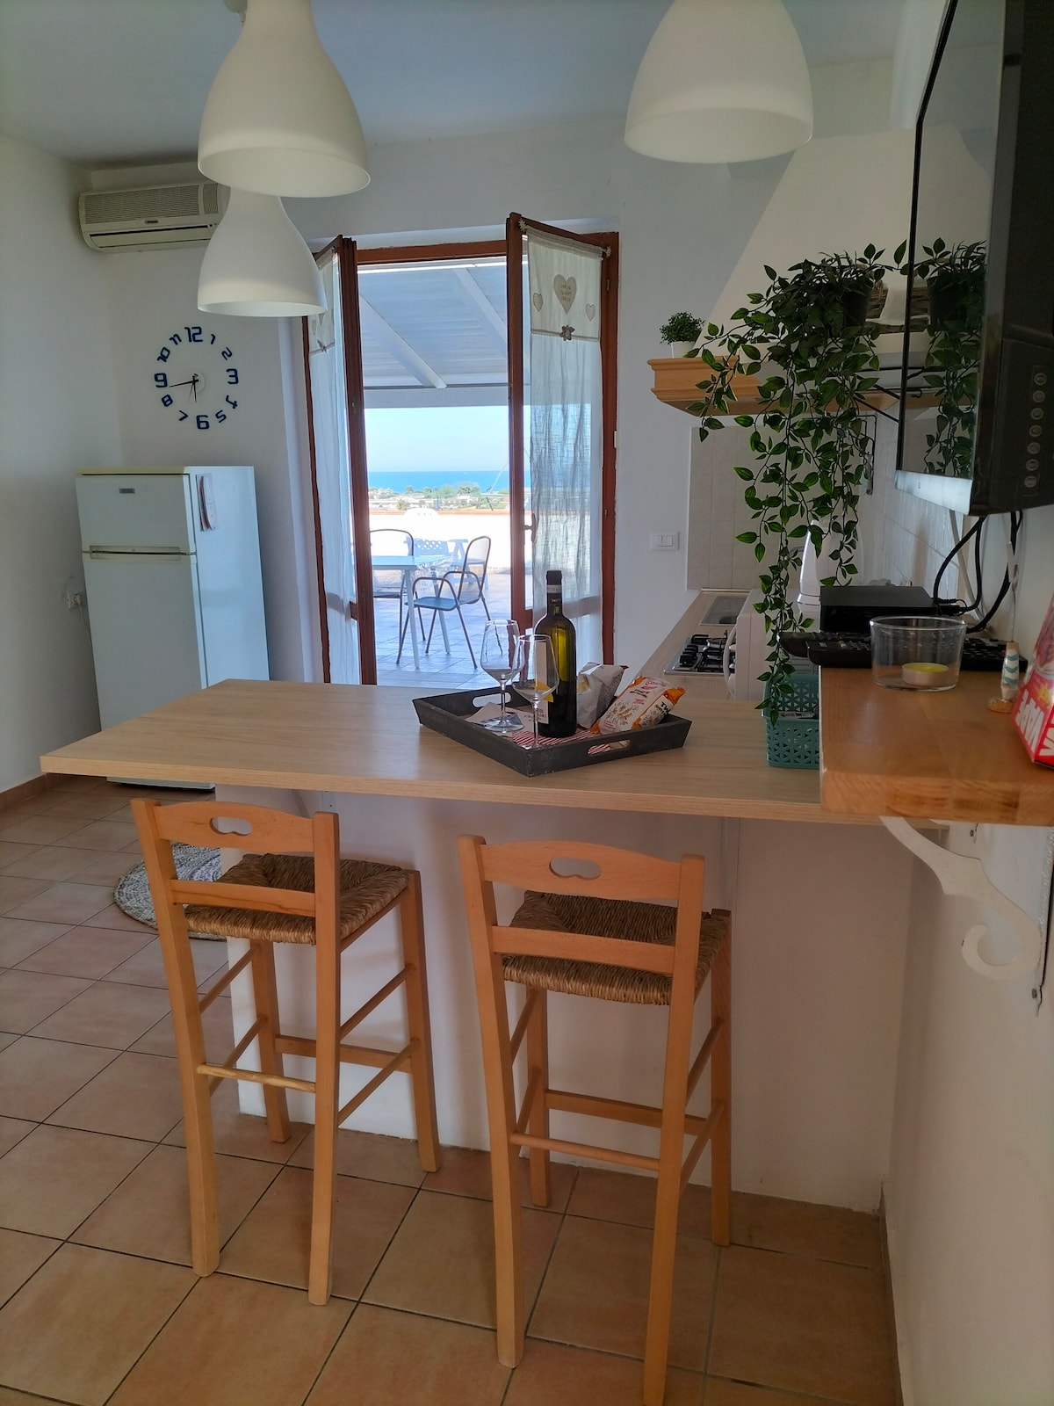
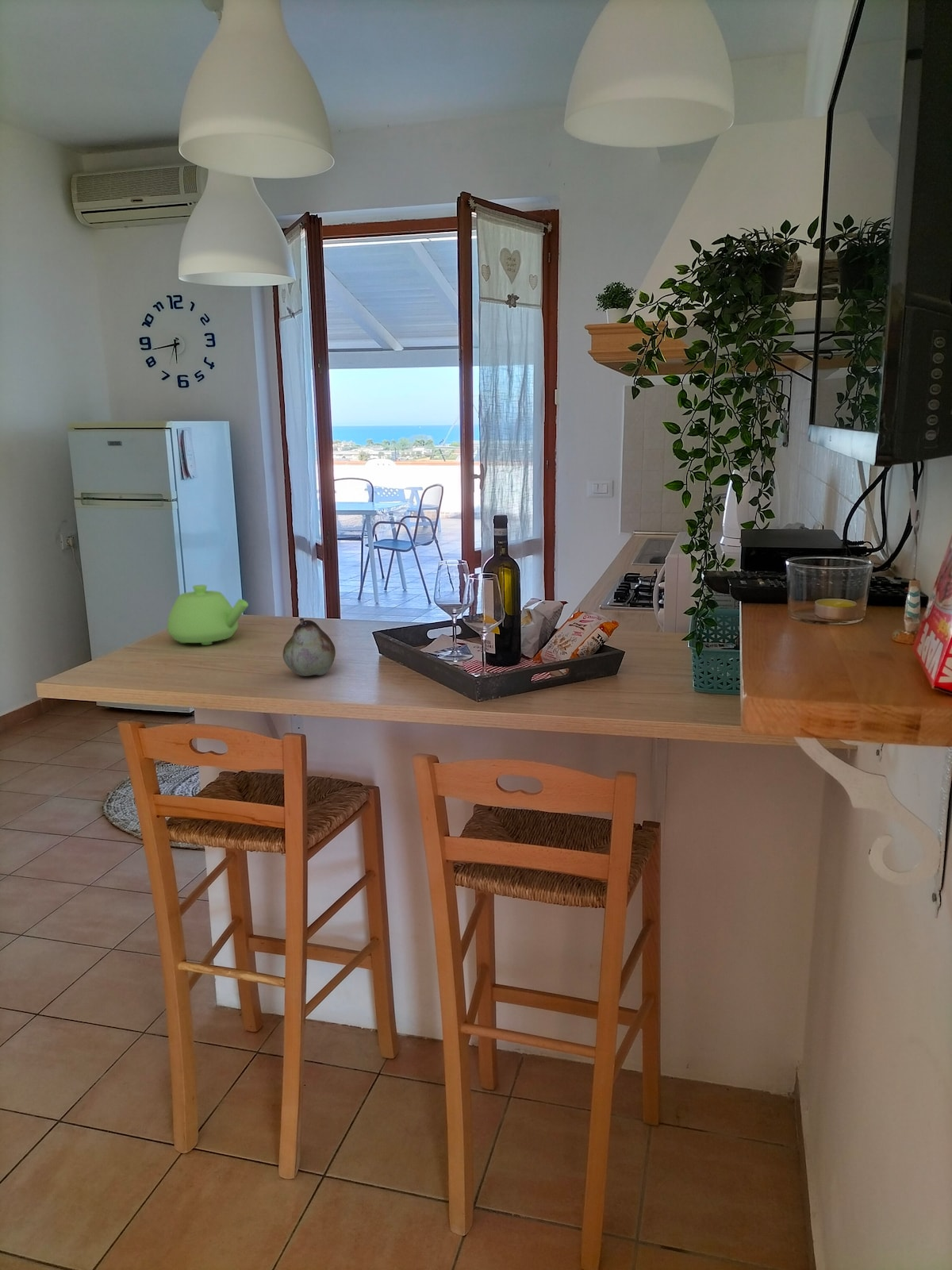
+ teapot (209, 613)
+ fruit (309, 645)
